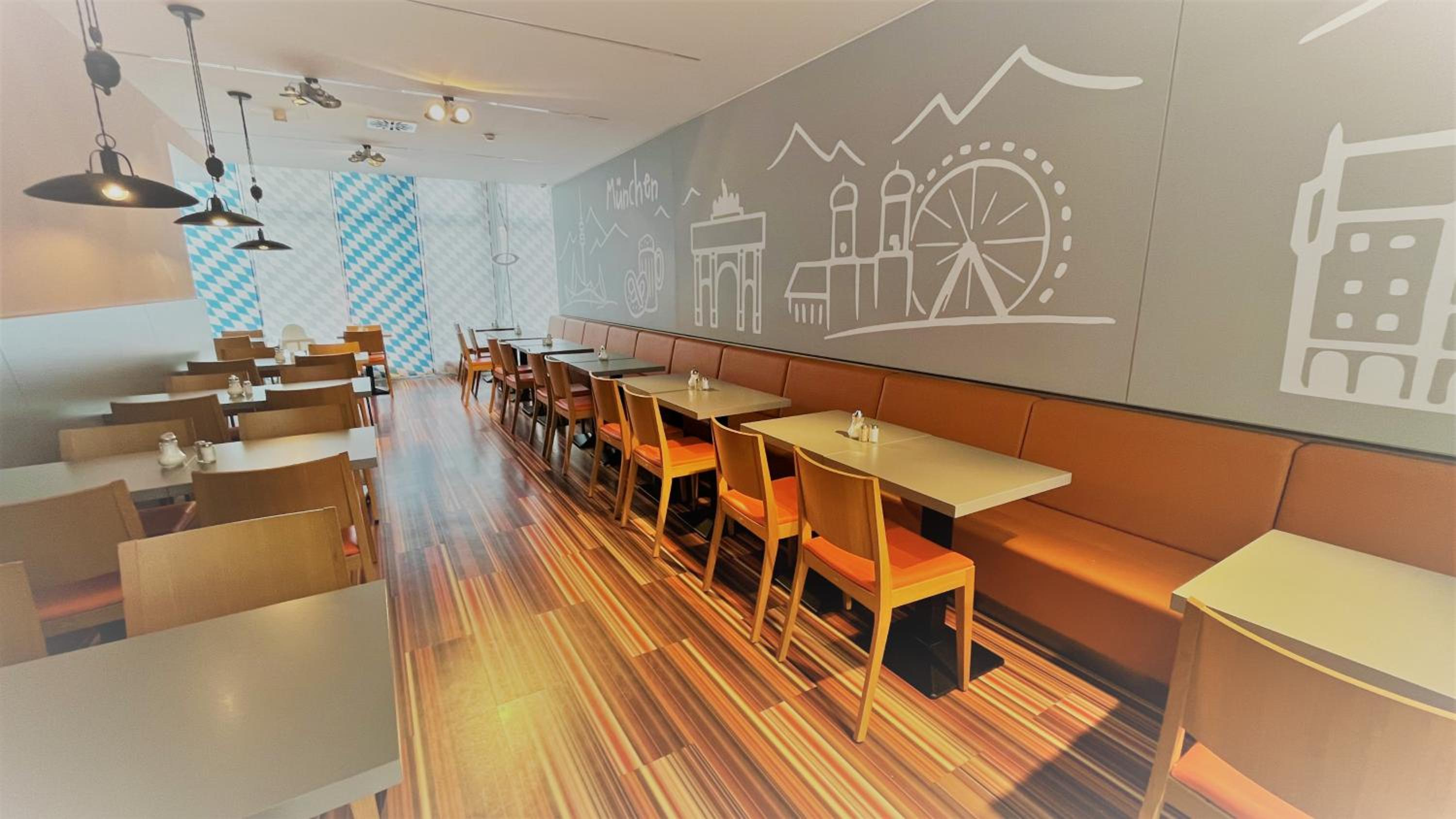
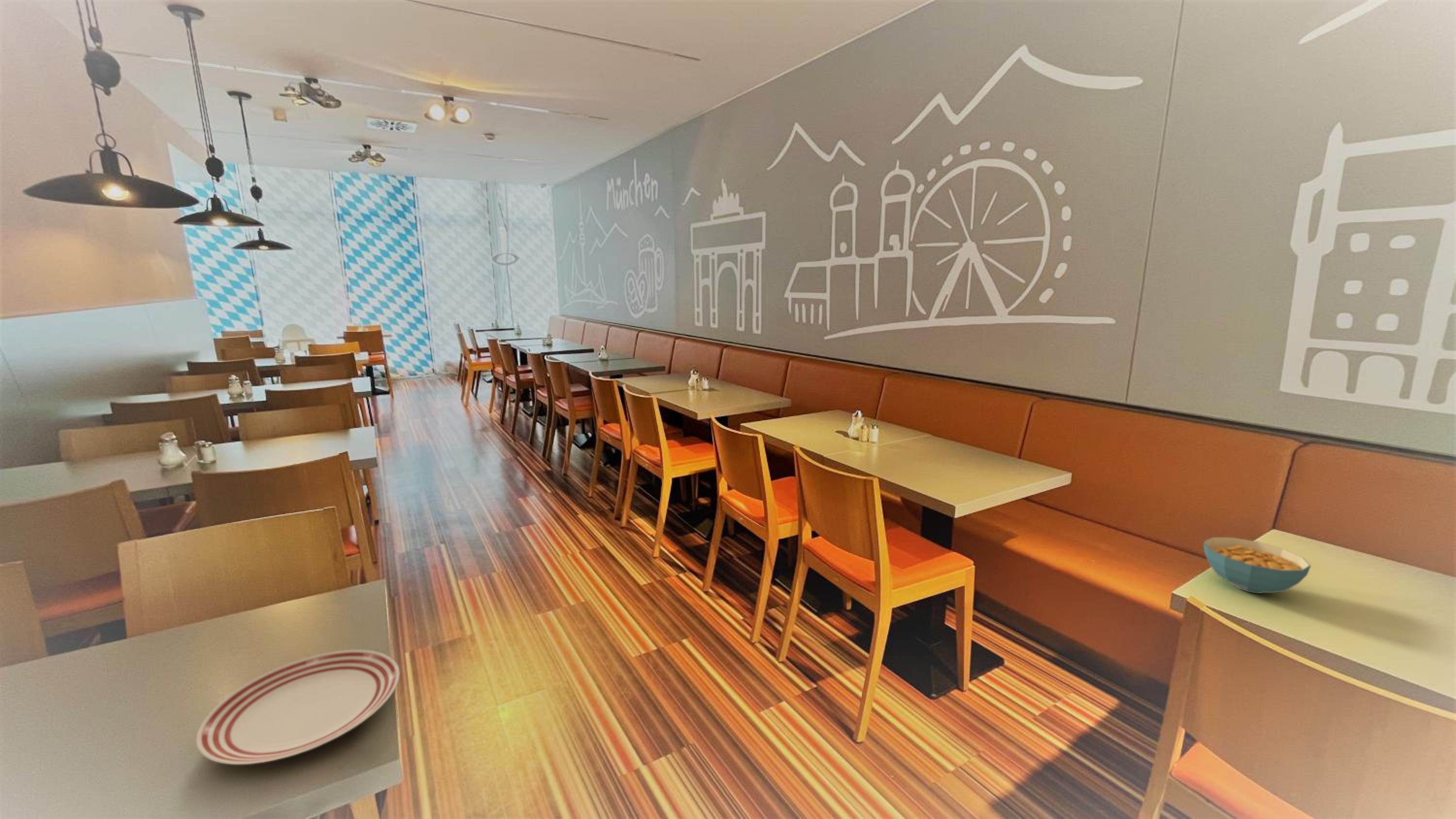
+ cereal bowl (1251, 570)
+ dinner plate (308, 705)
